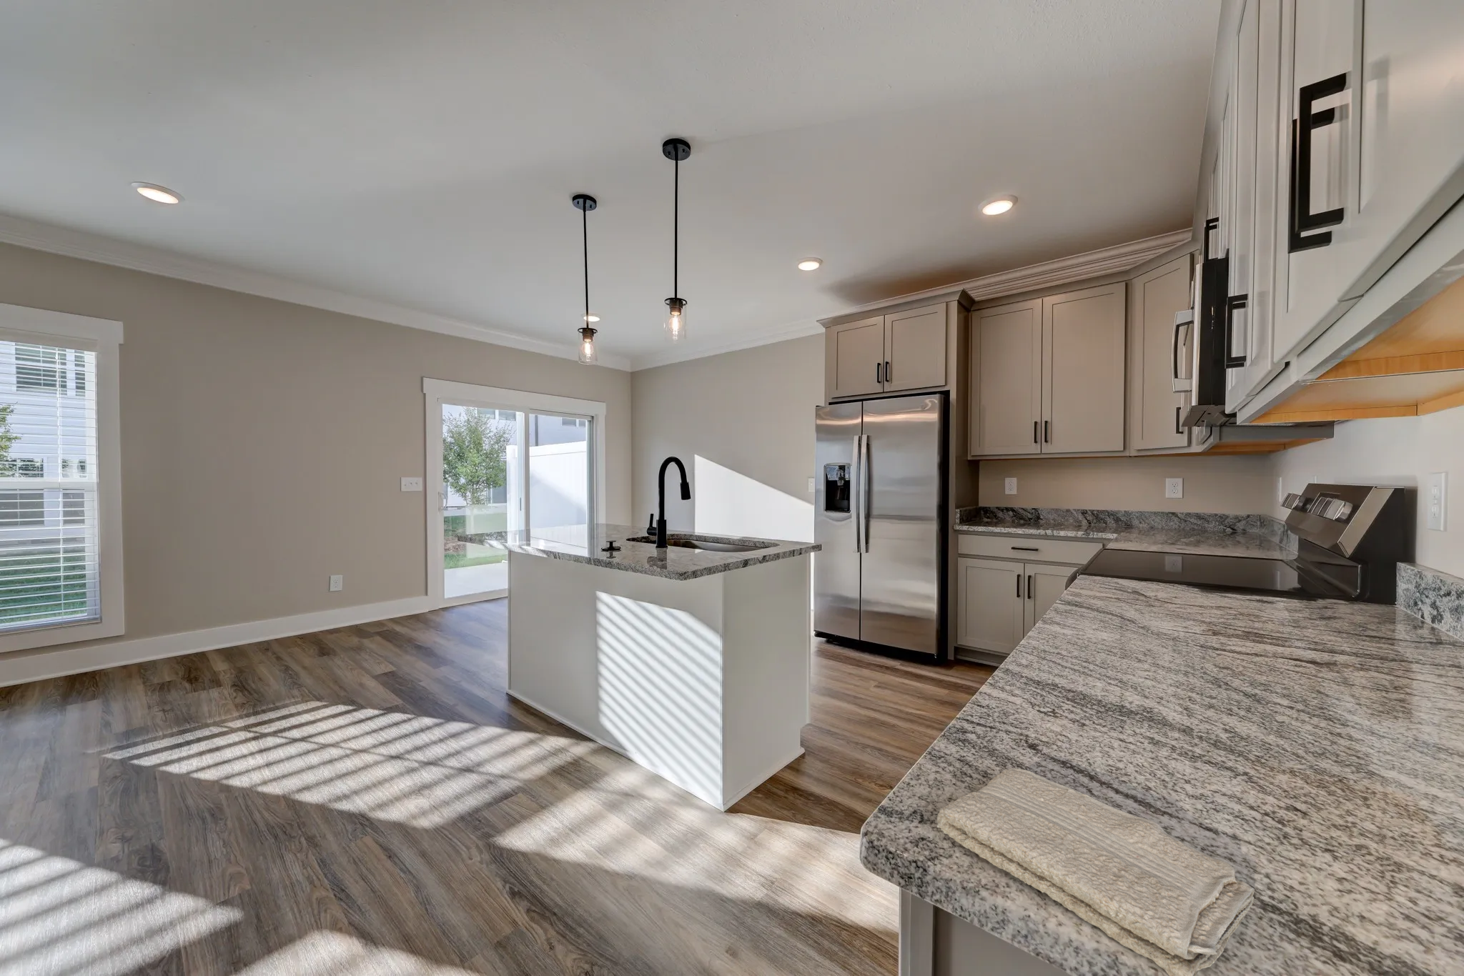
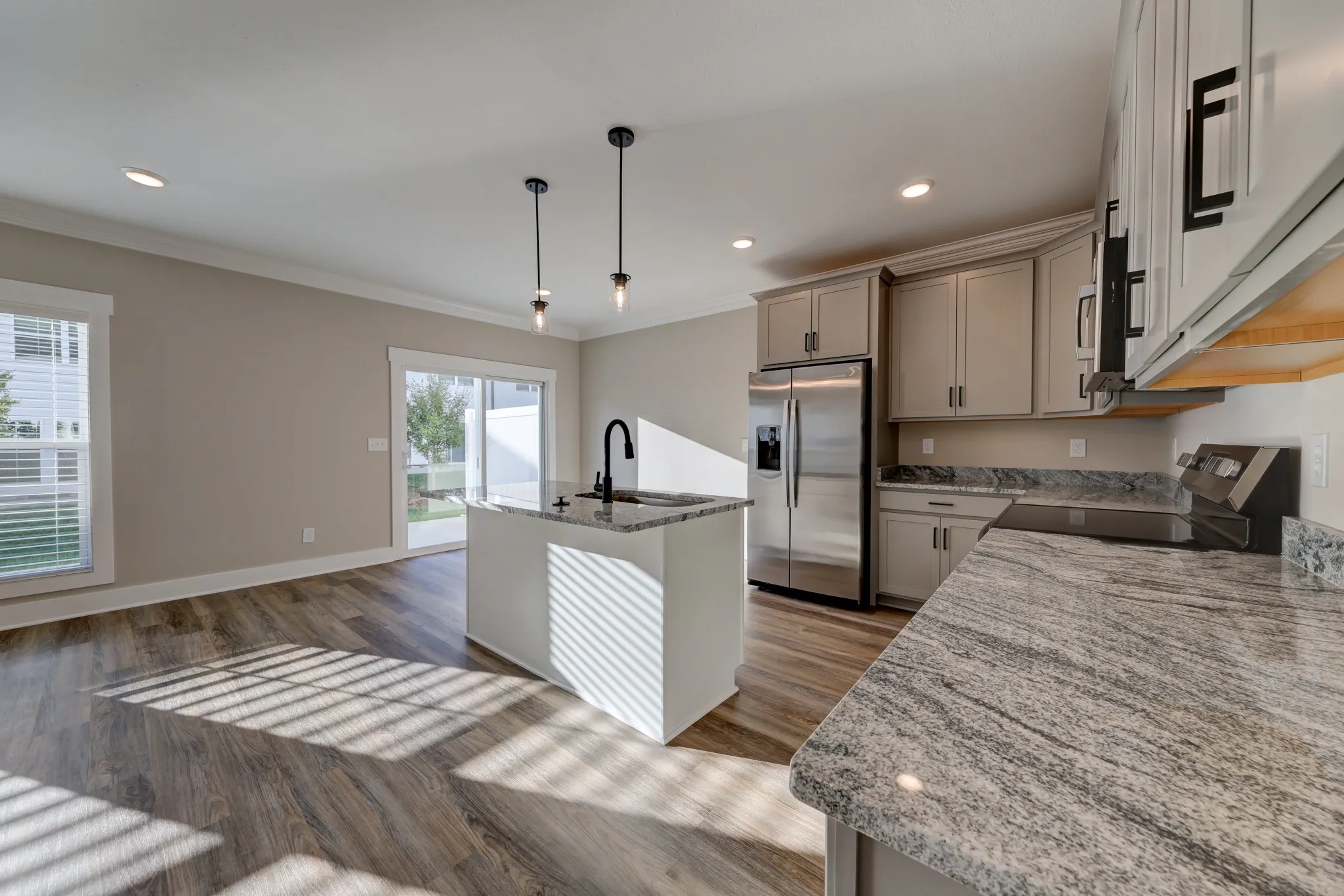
- washcloth (1079, 849)
